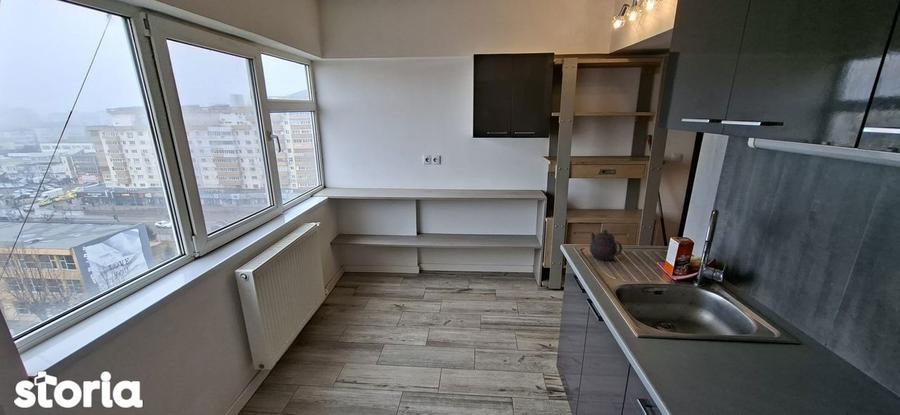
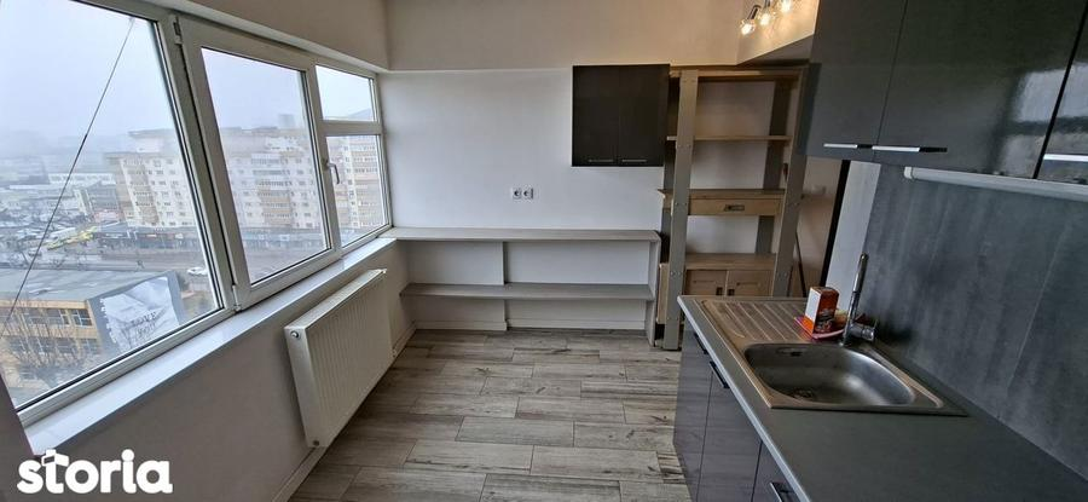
- teapot (605, 244)
